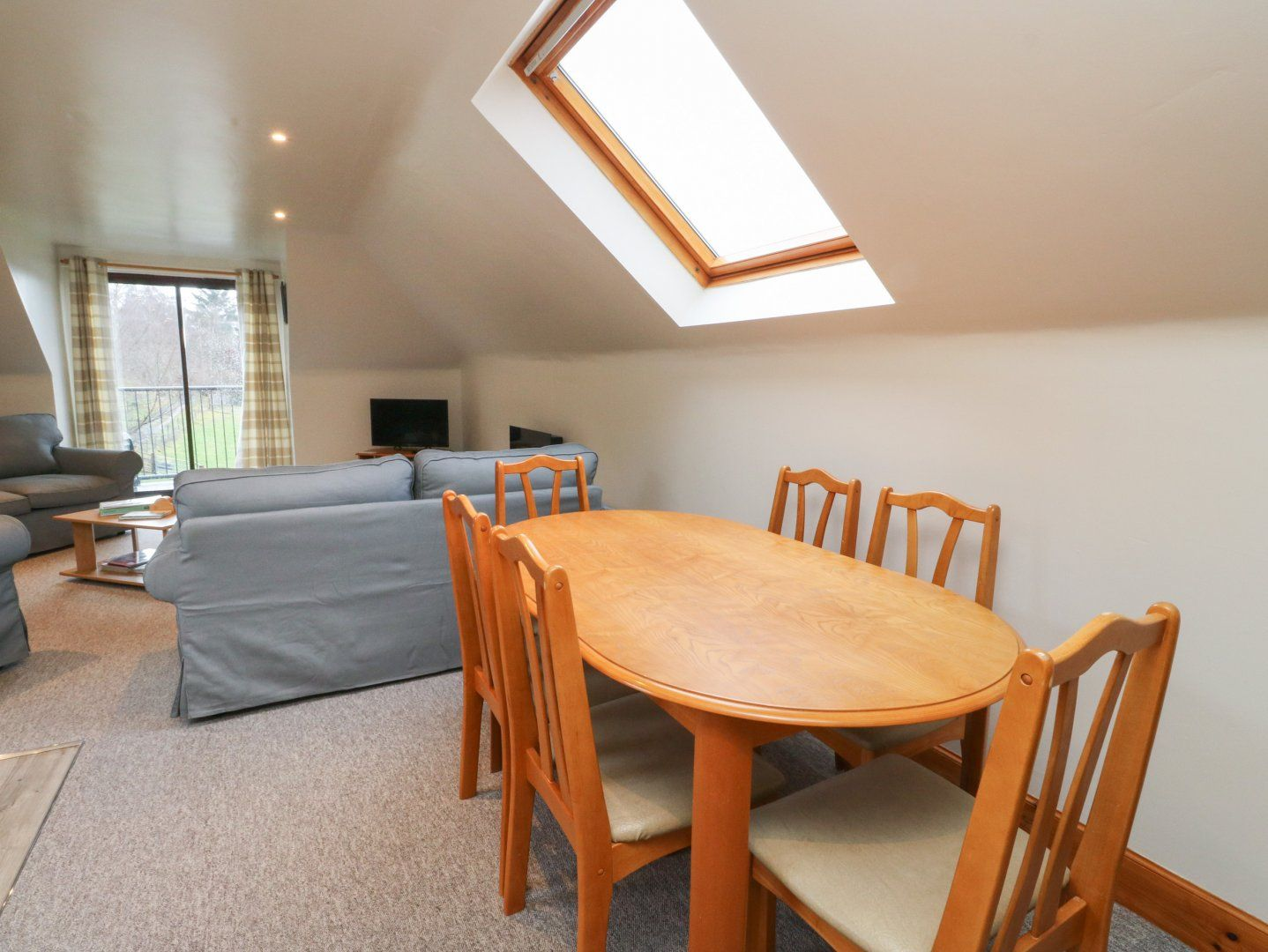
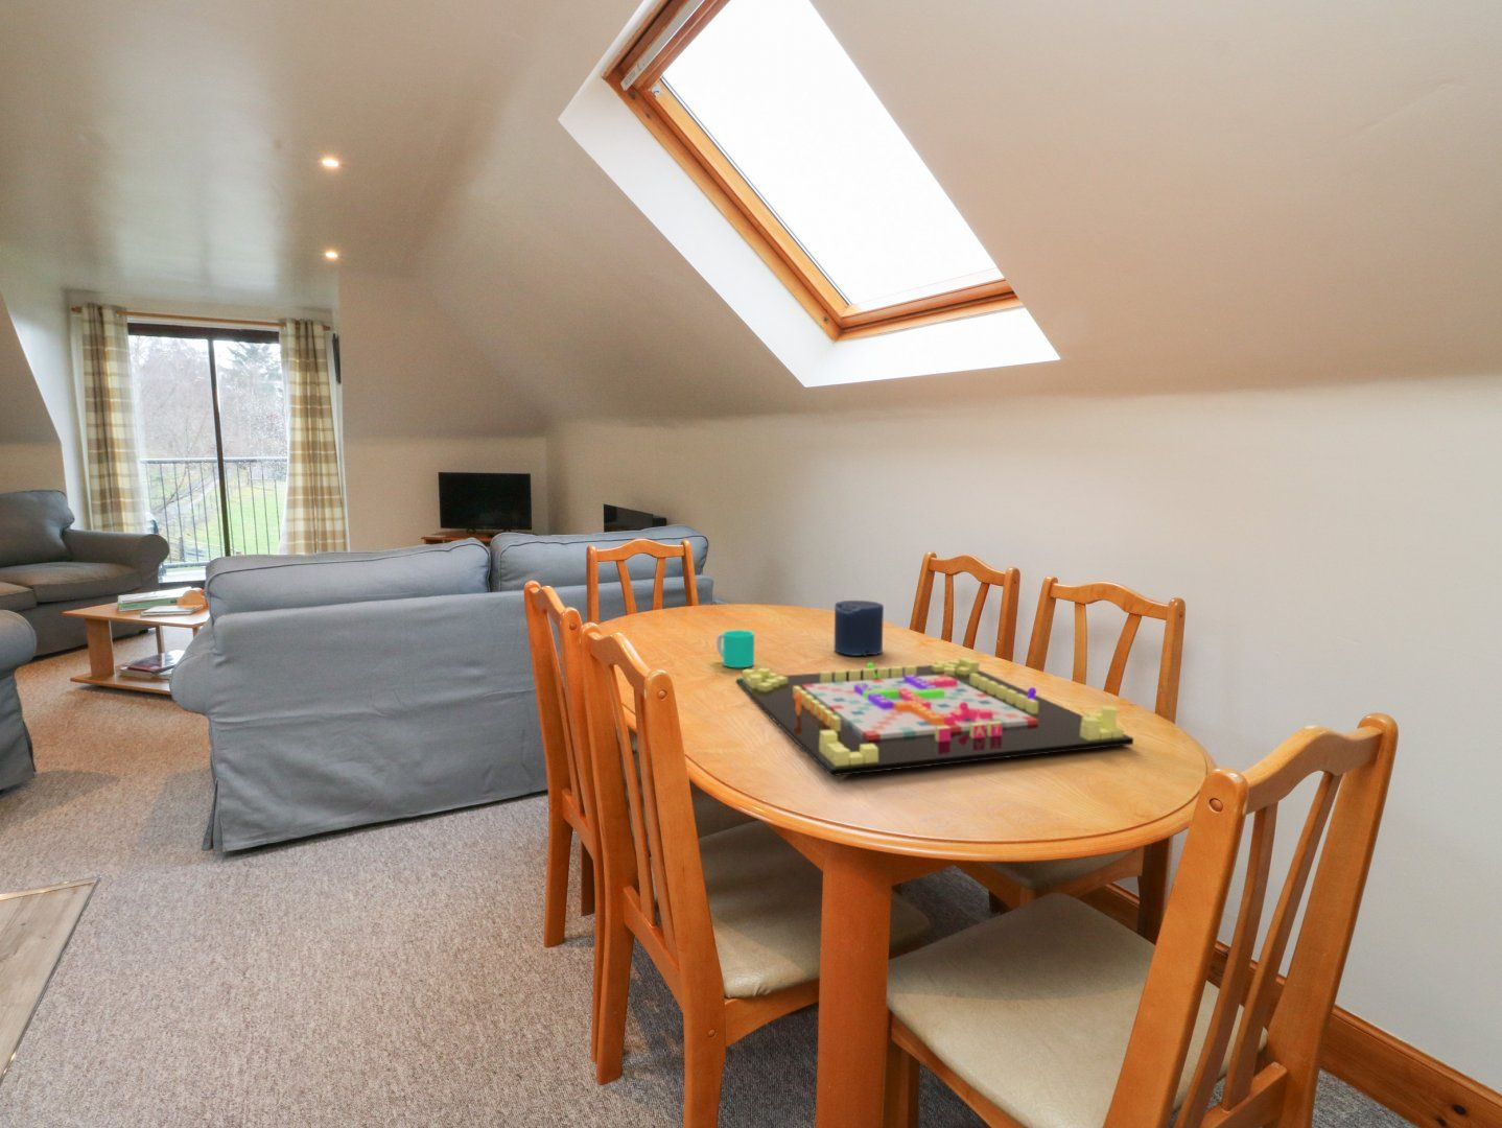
+ candle (859, 627)
+ gameboard (911, 697)
+ cup (733, 648)
